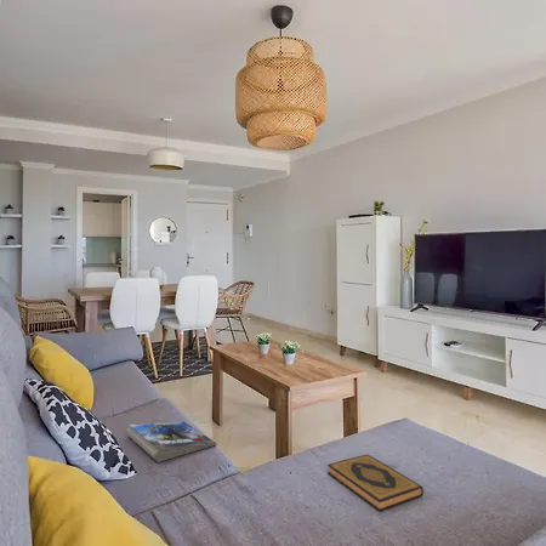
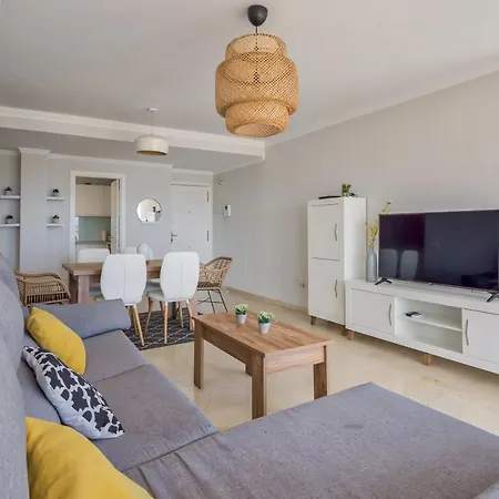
- magazine (170, 434)
- hardback book (372, 479)
